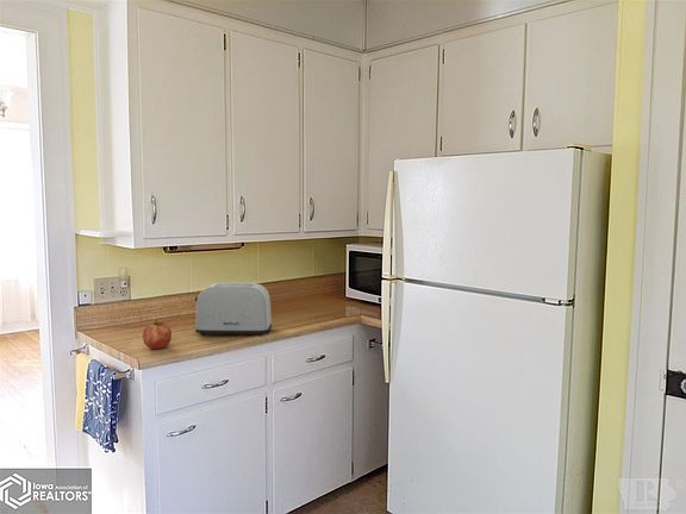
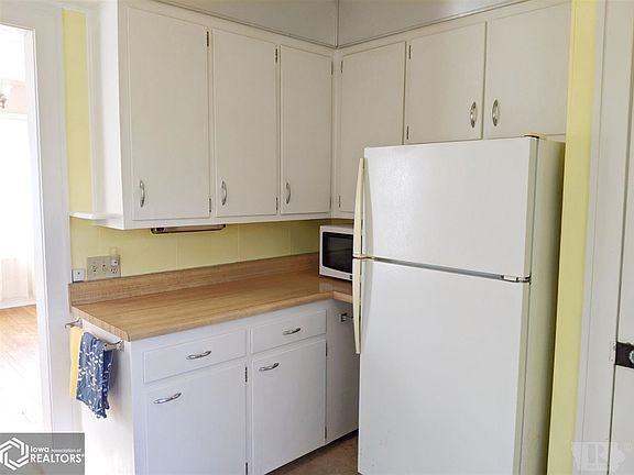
- fruit (157, 333)
- toaster (232, 308)
